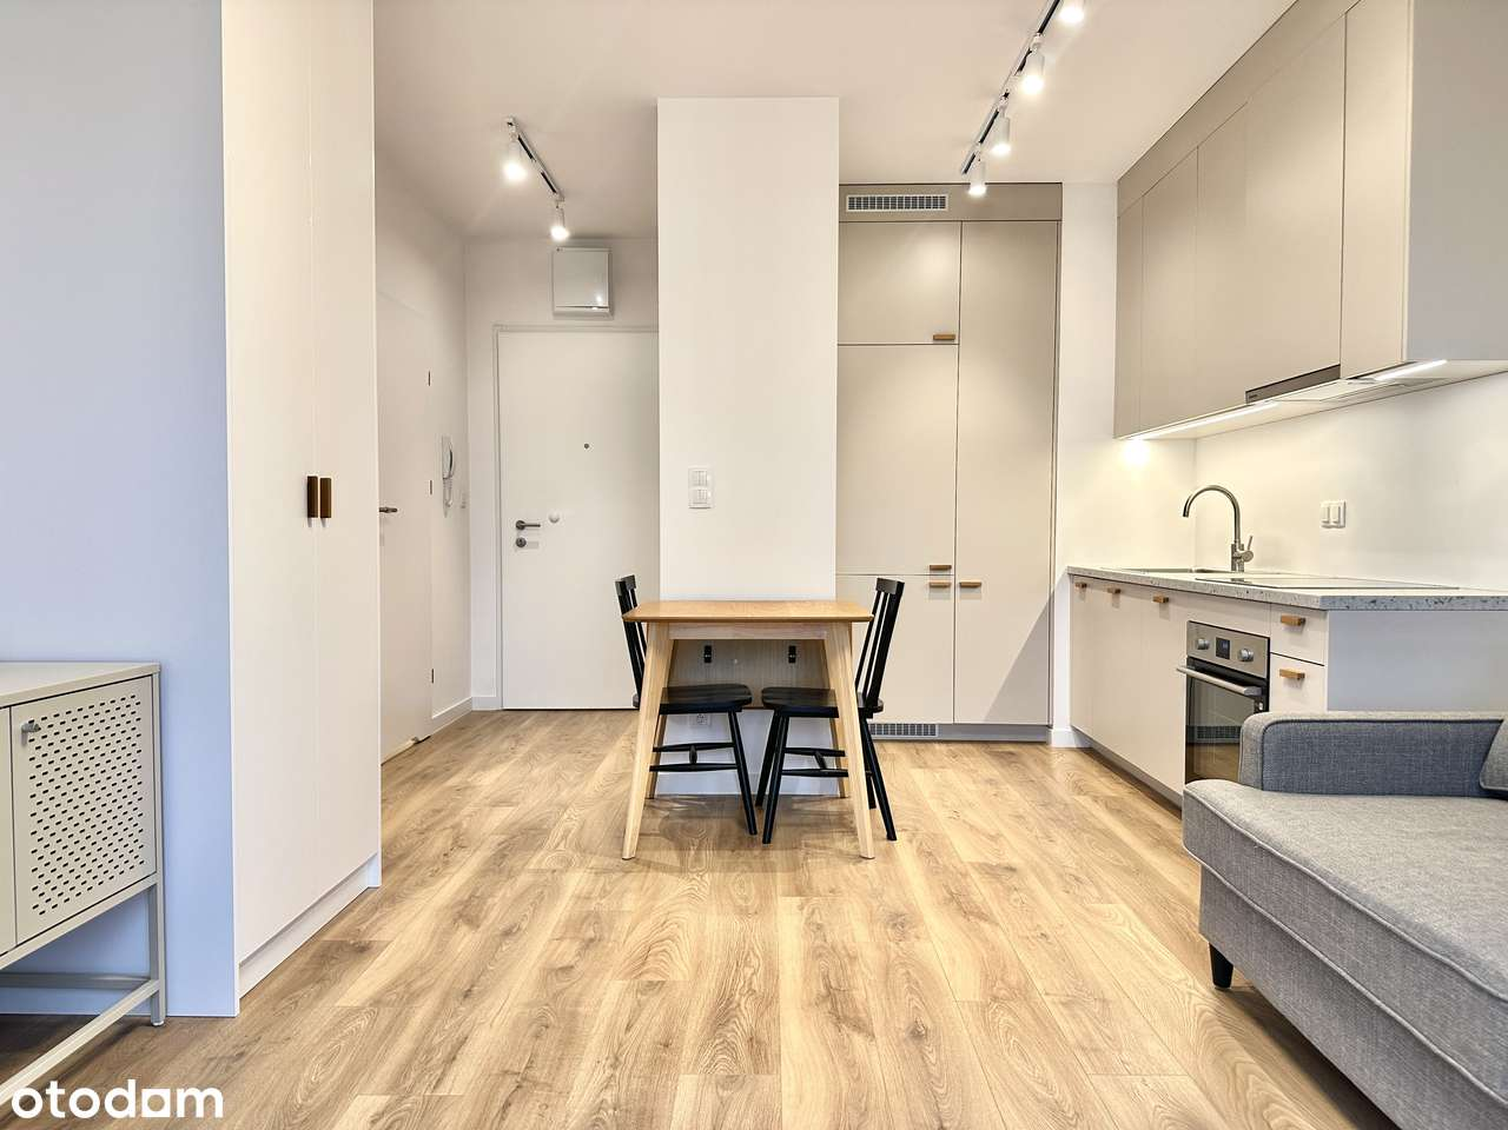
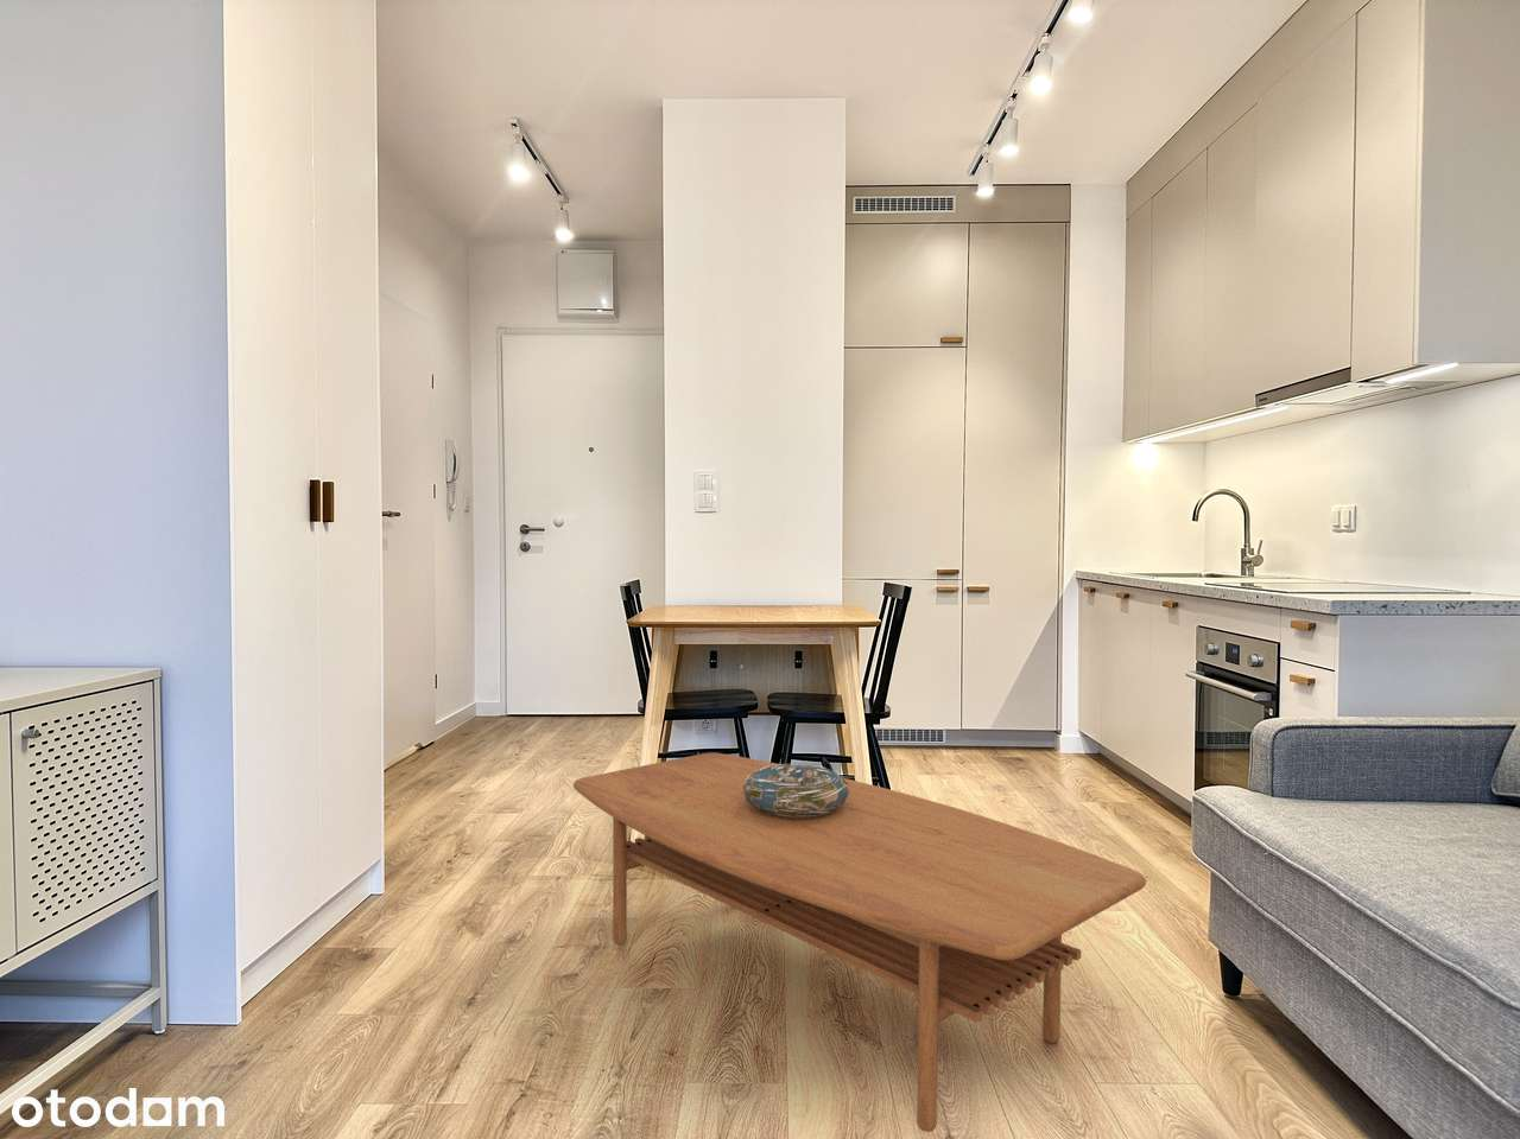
+ decorative bowl (796, 788)
+ coffee table (813, 904)
